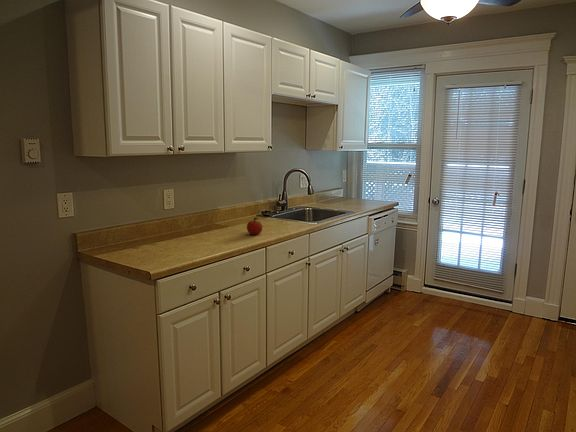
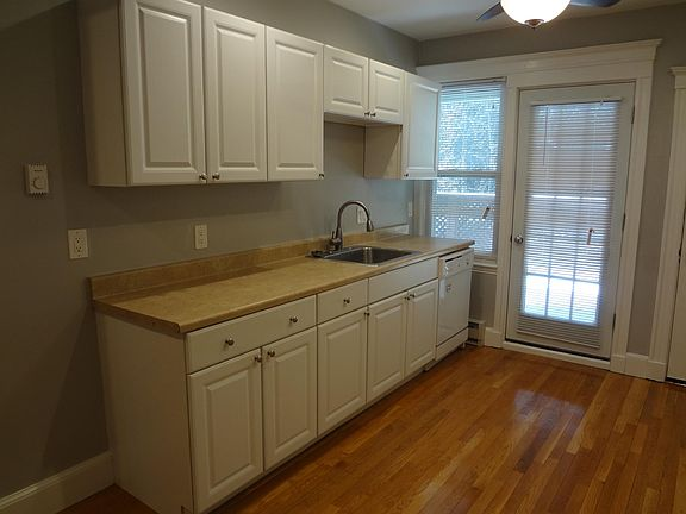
- fruit (254, 226)
